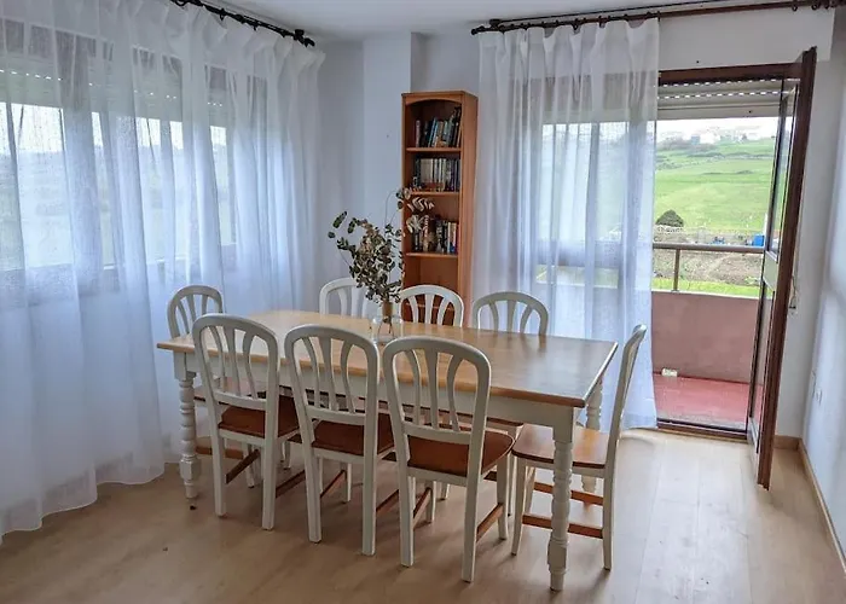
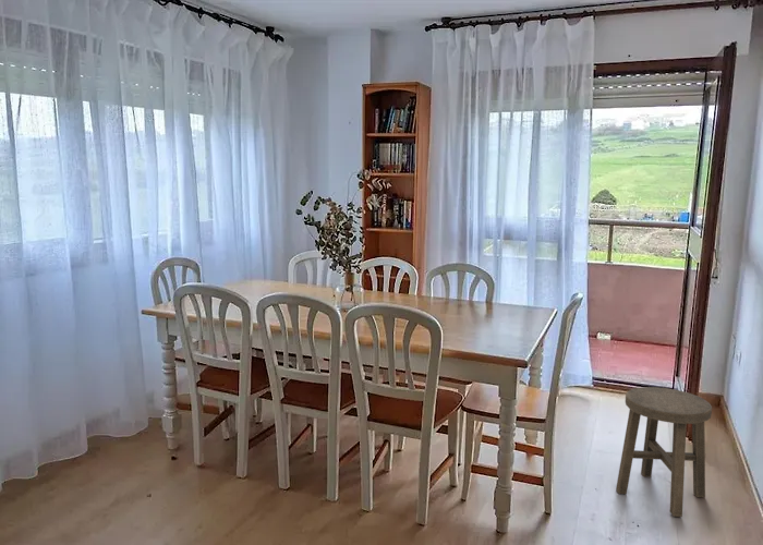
+ stool (662, 448)
